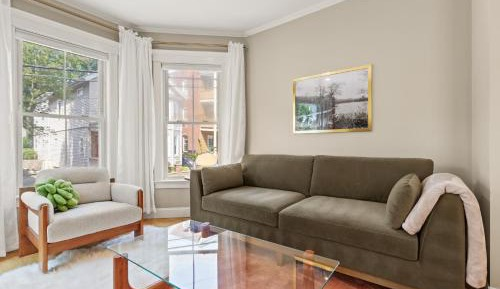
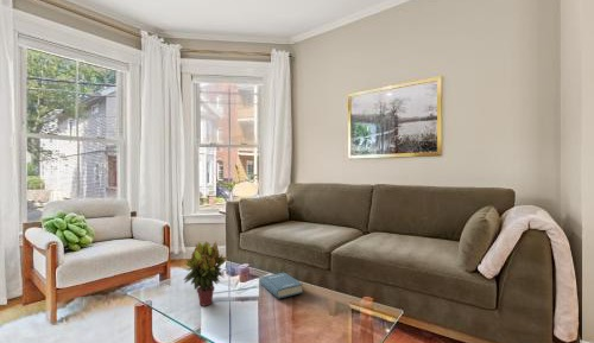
+ potted plant (204, 272)
+ hardback book (280, 284)
